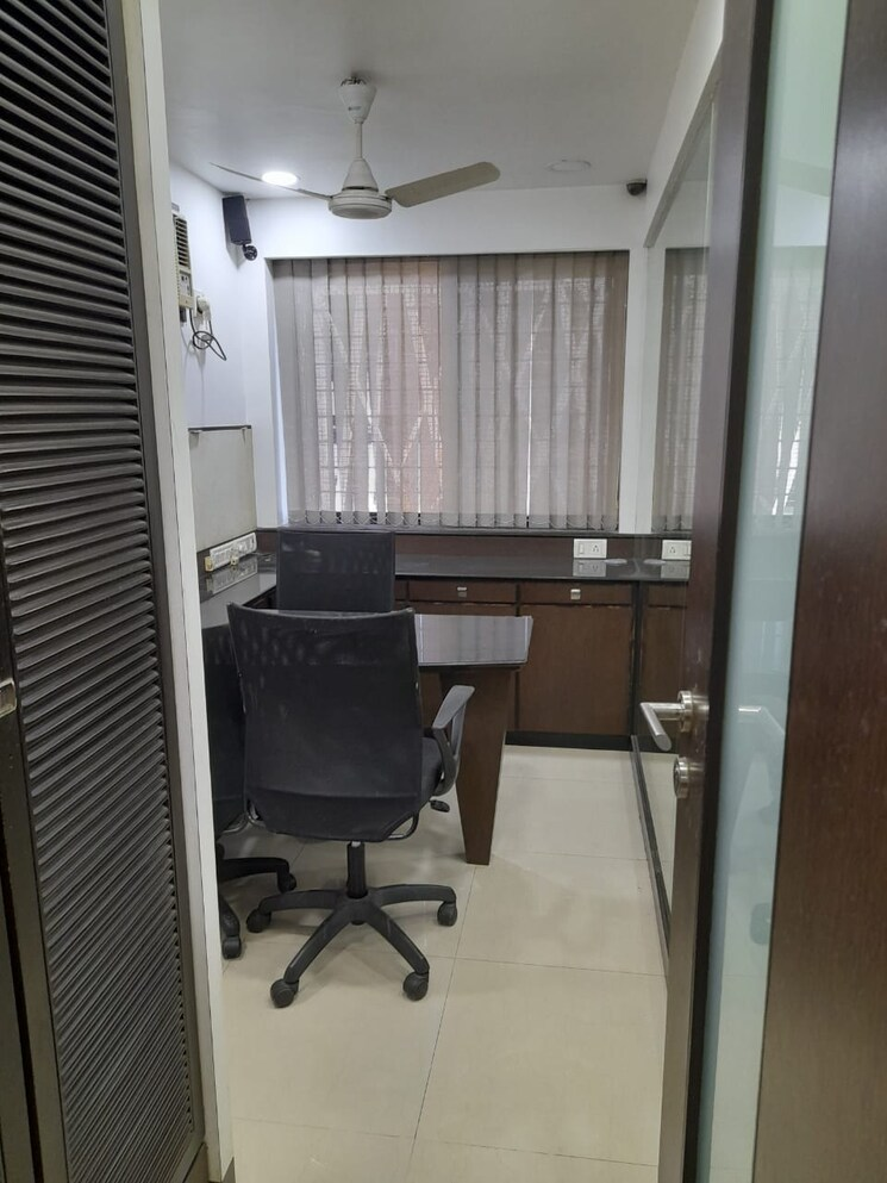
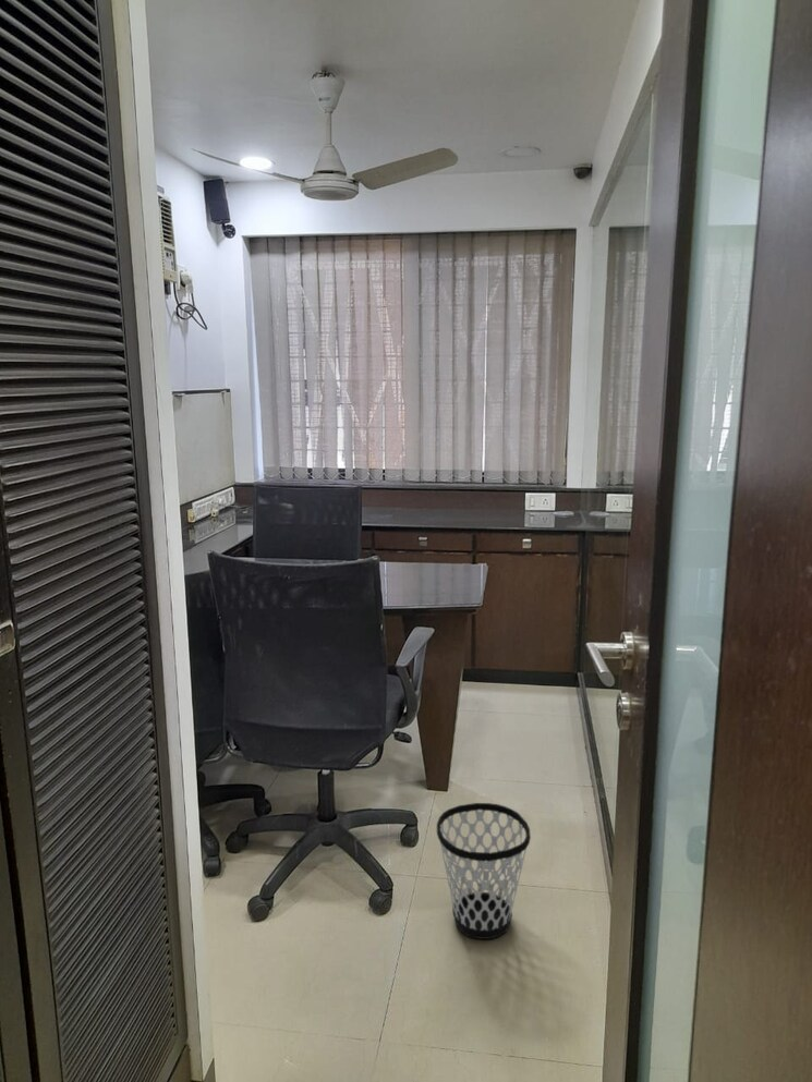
+ wastebasket (482, 873)
